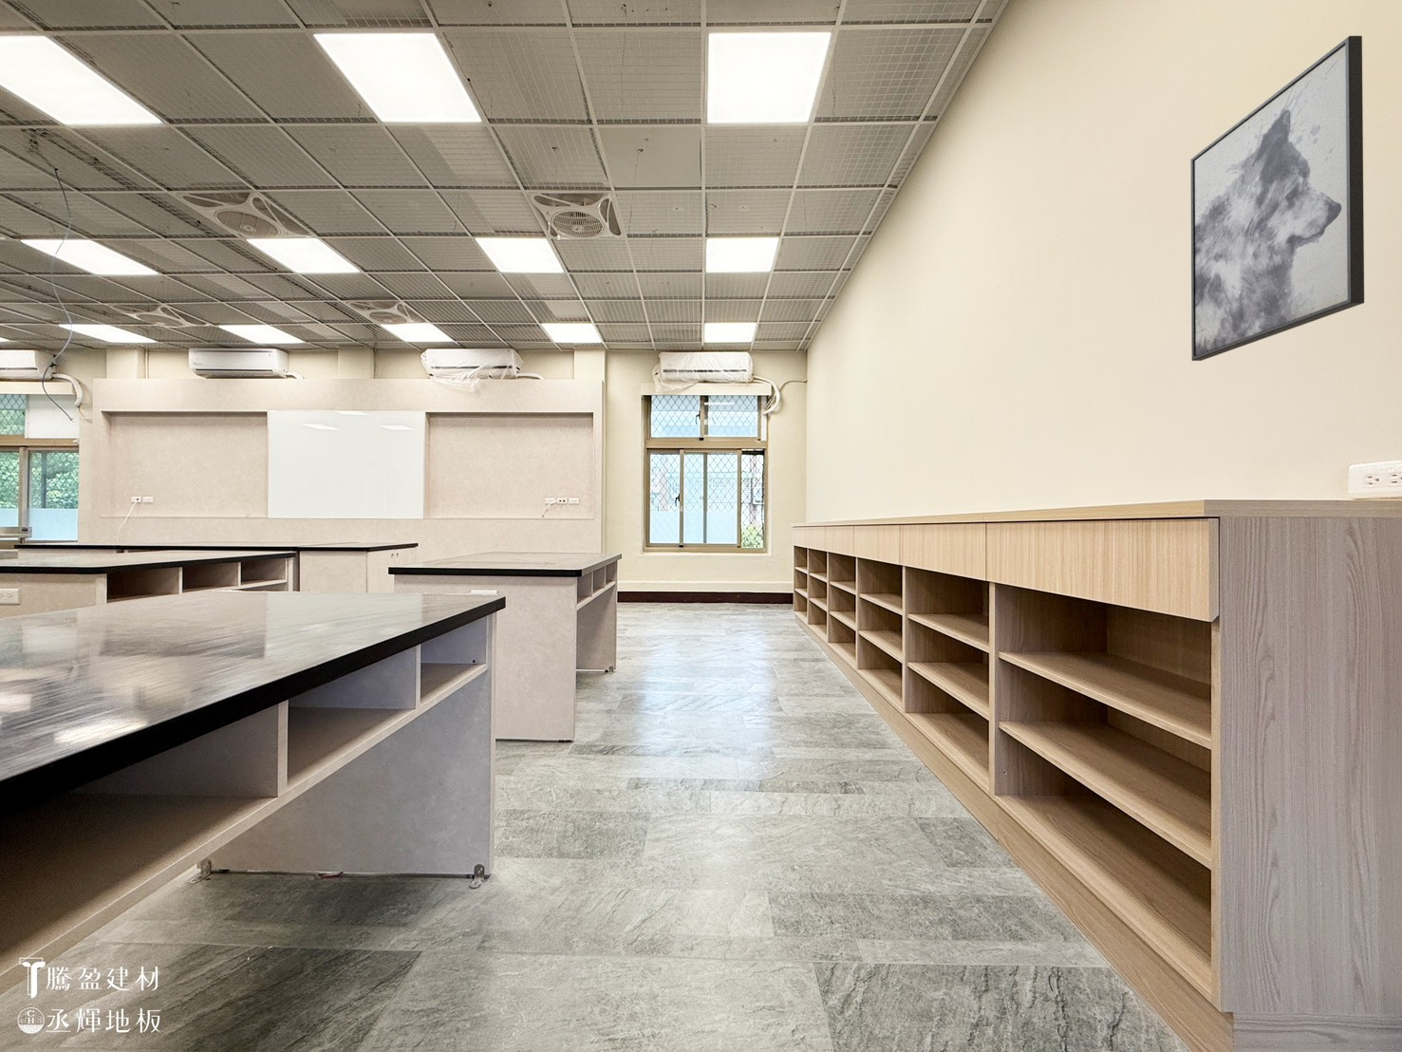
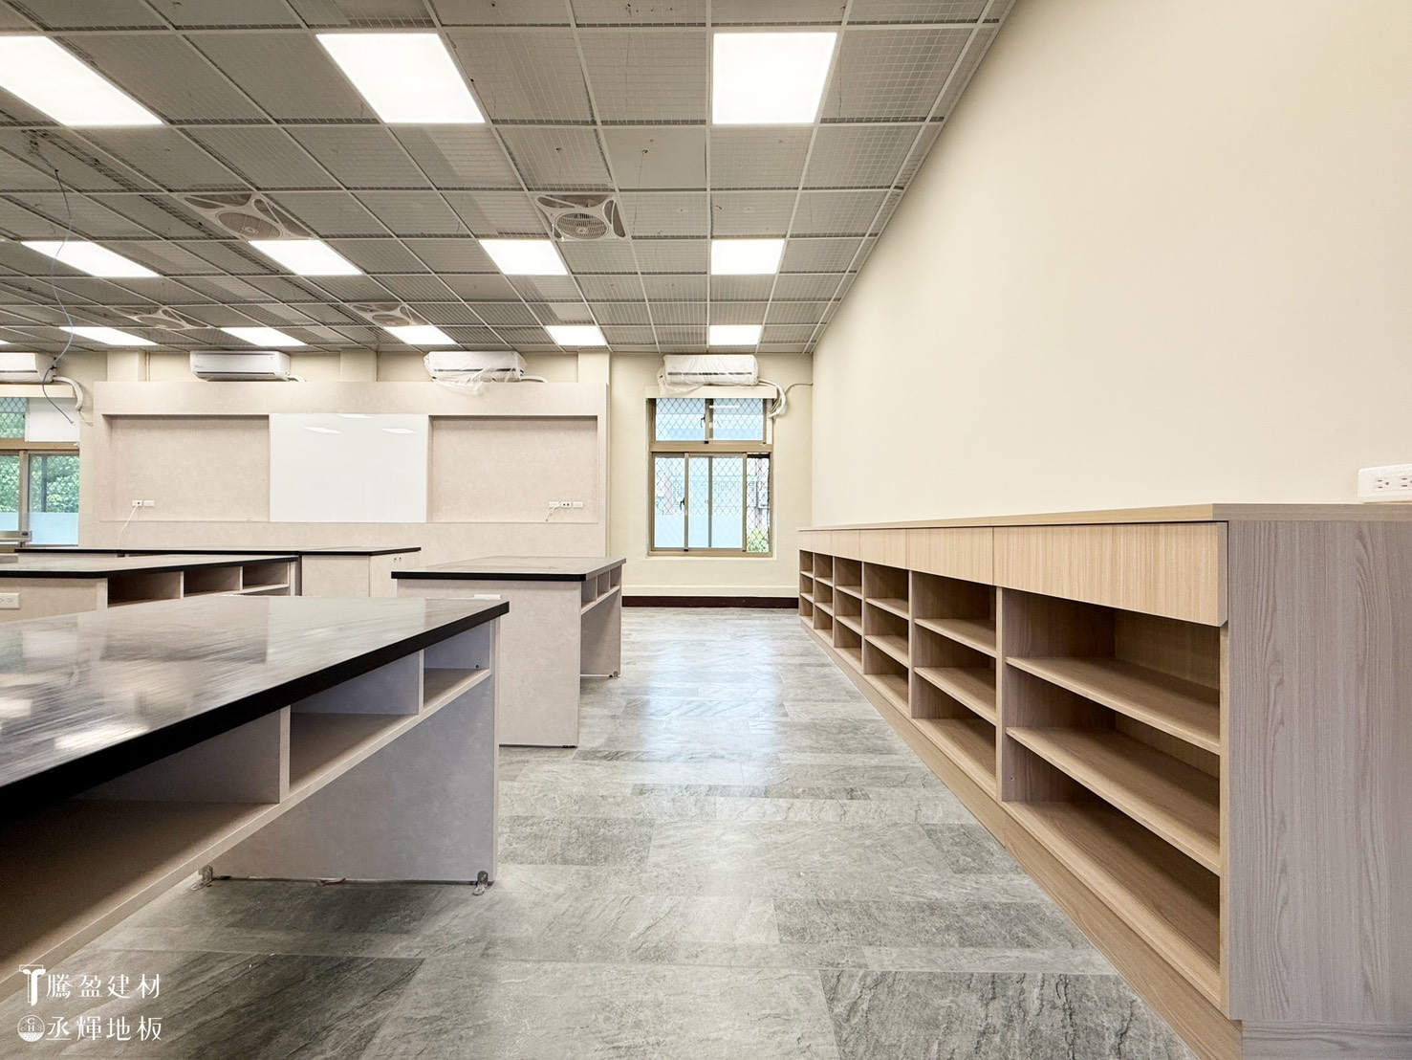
- wall art (1264, 220)
